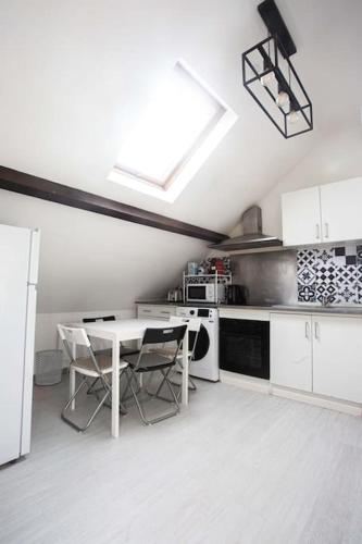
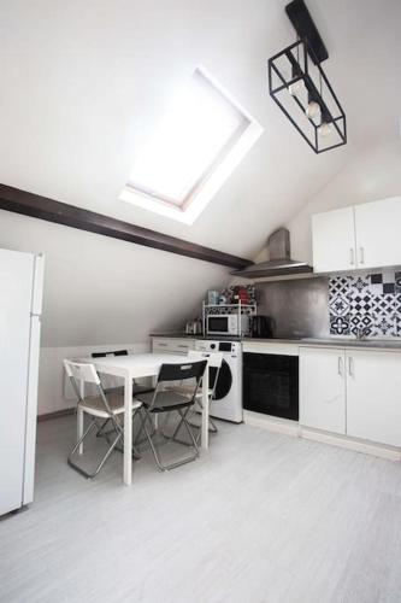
- waste bin (49, 367)
